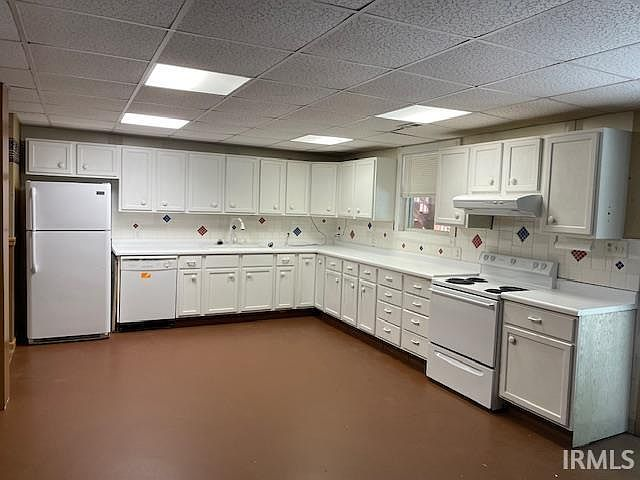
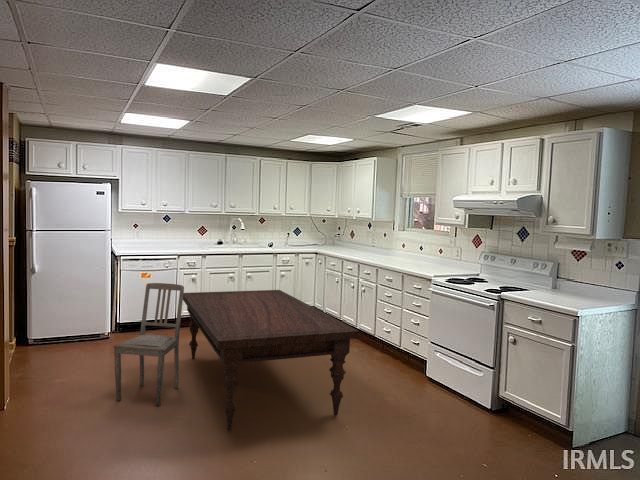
+ dining chair (151, 341)
+ dining table (255, 346)
